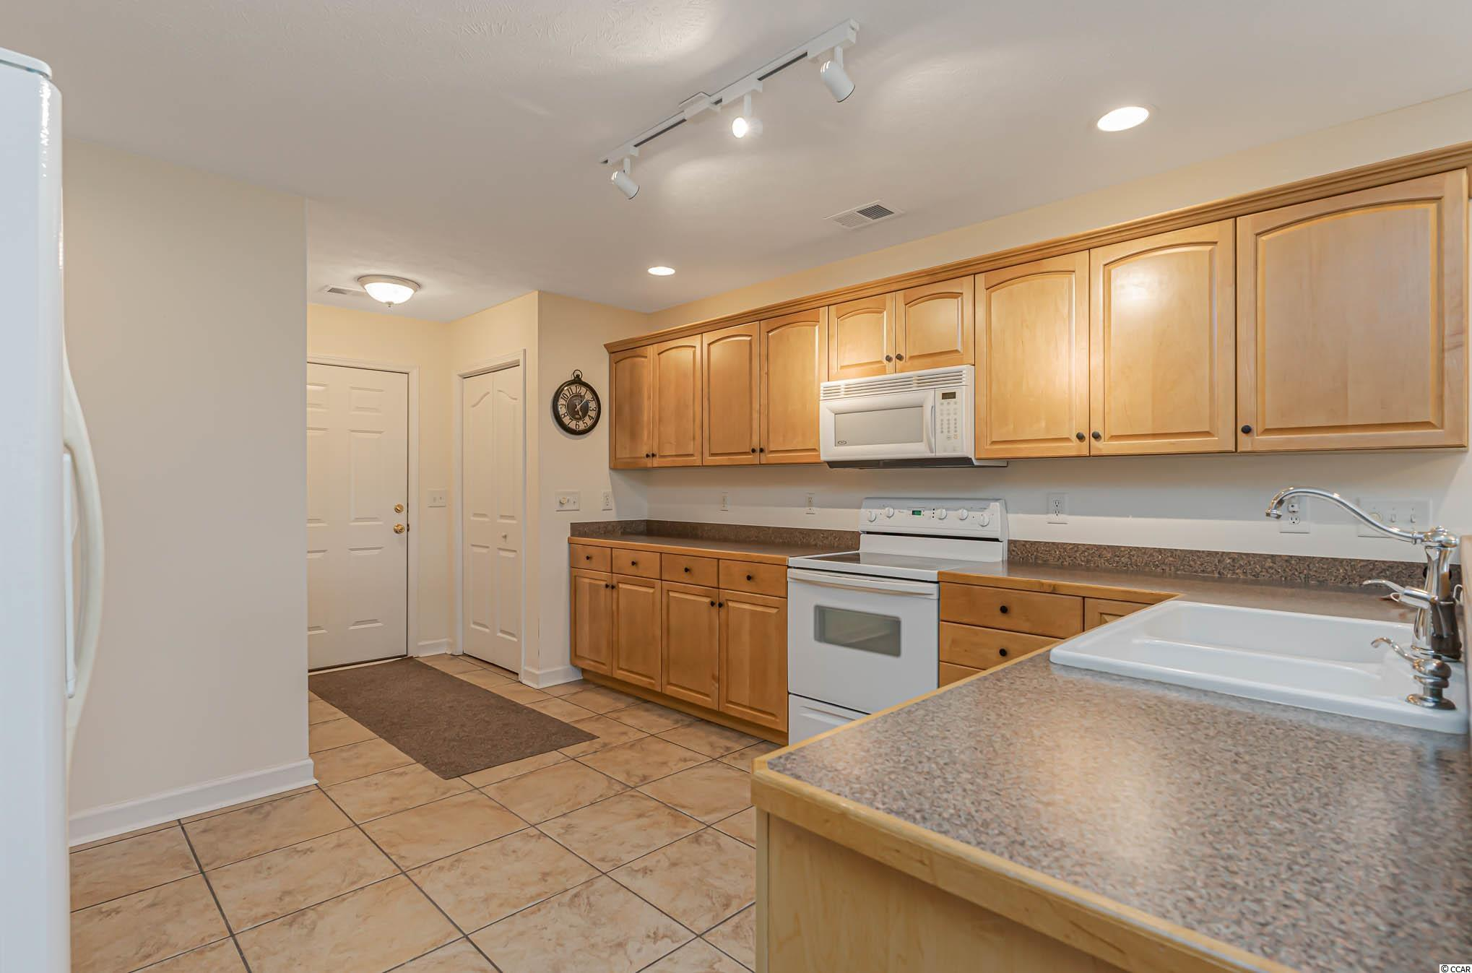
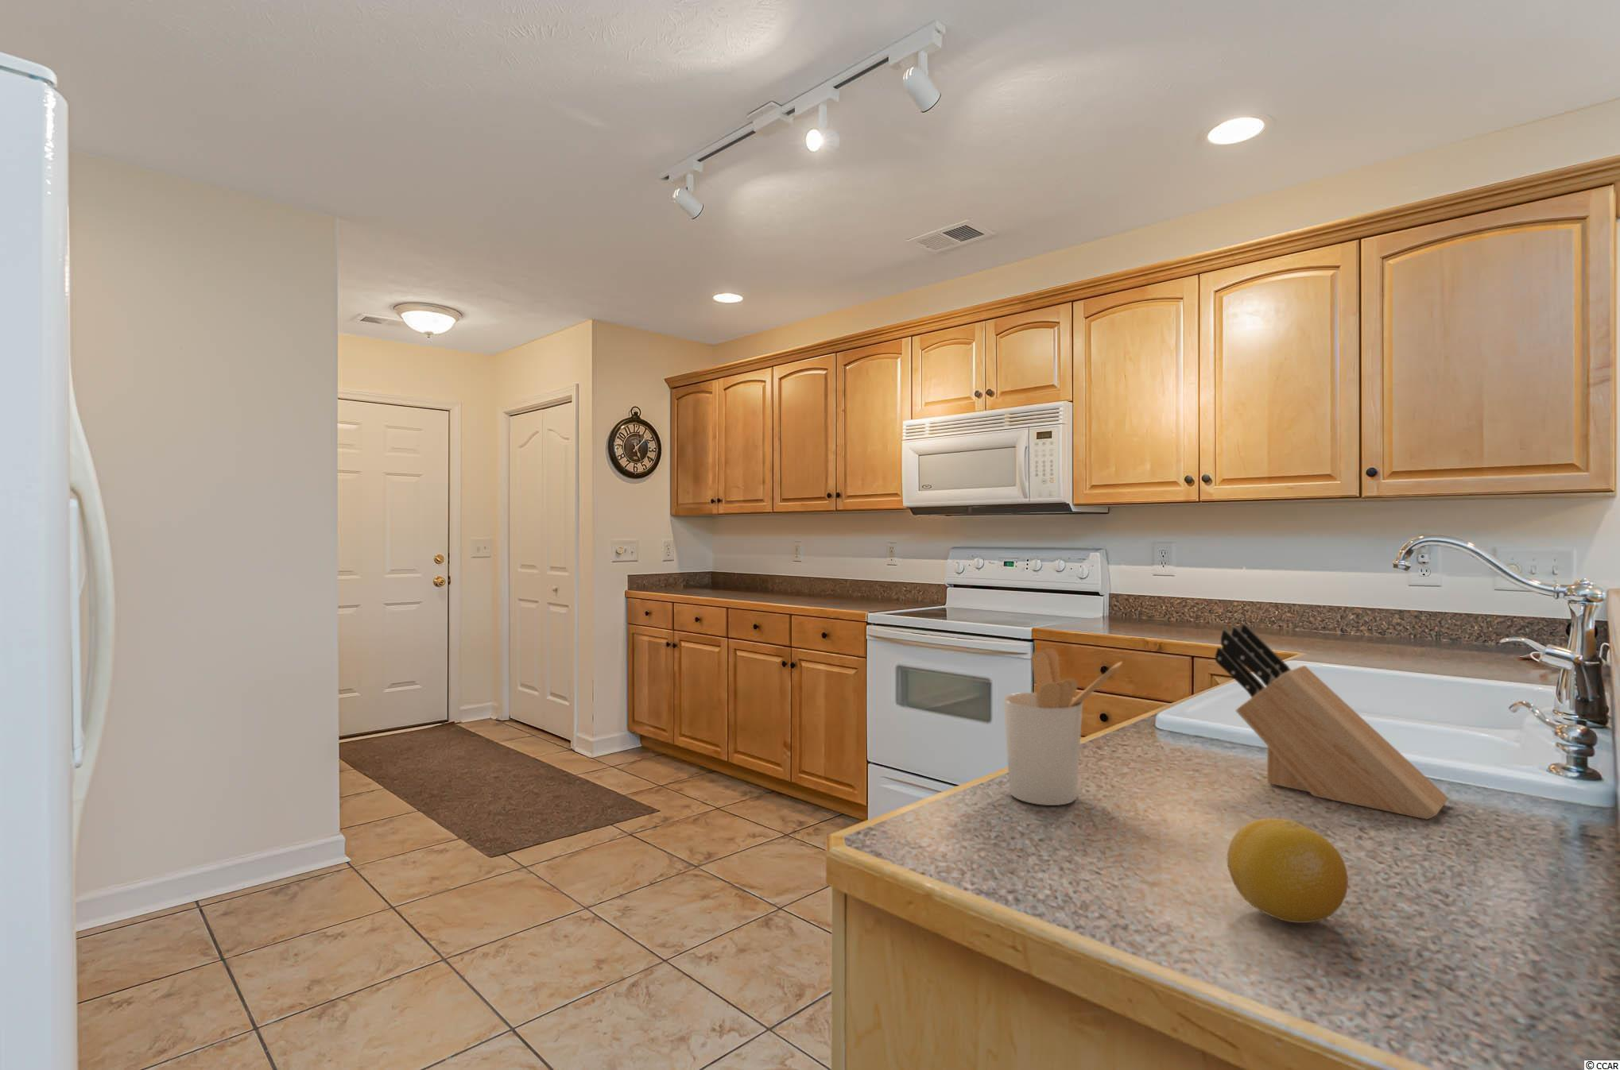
+ knife block (1319, 711)
+ utensil holder (1063, 725)
+ fruit (1285, 869)
